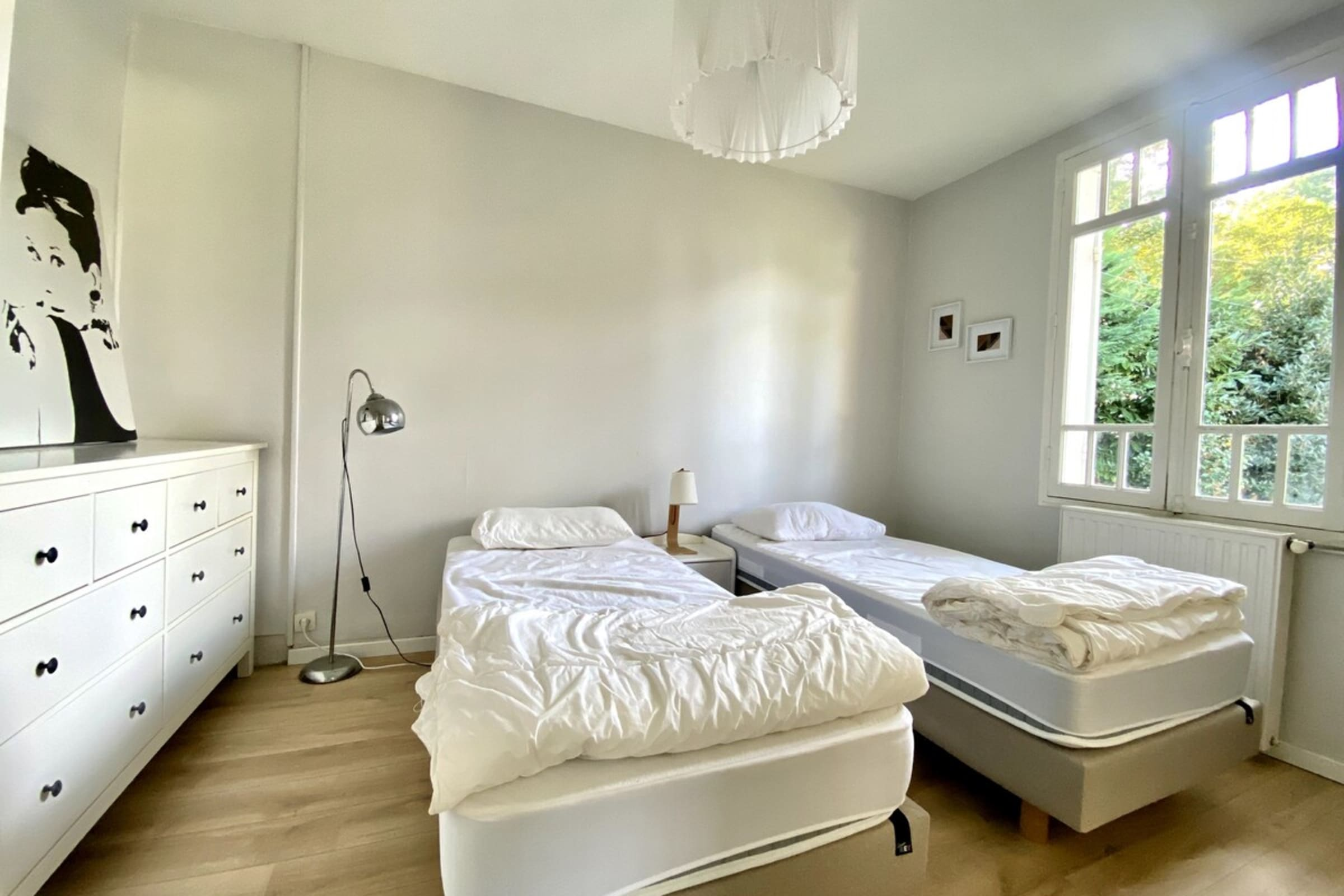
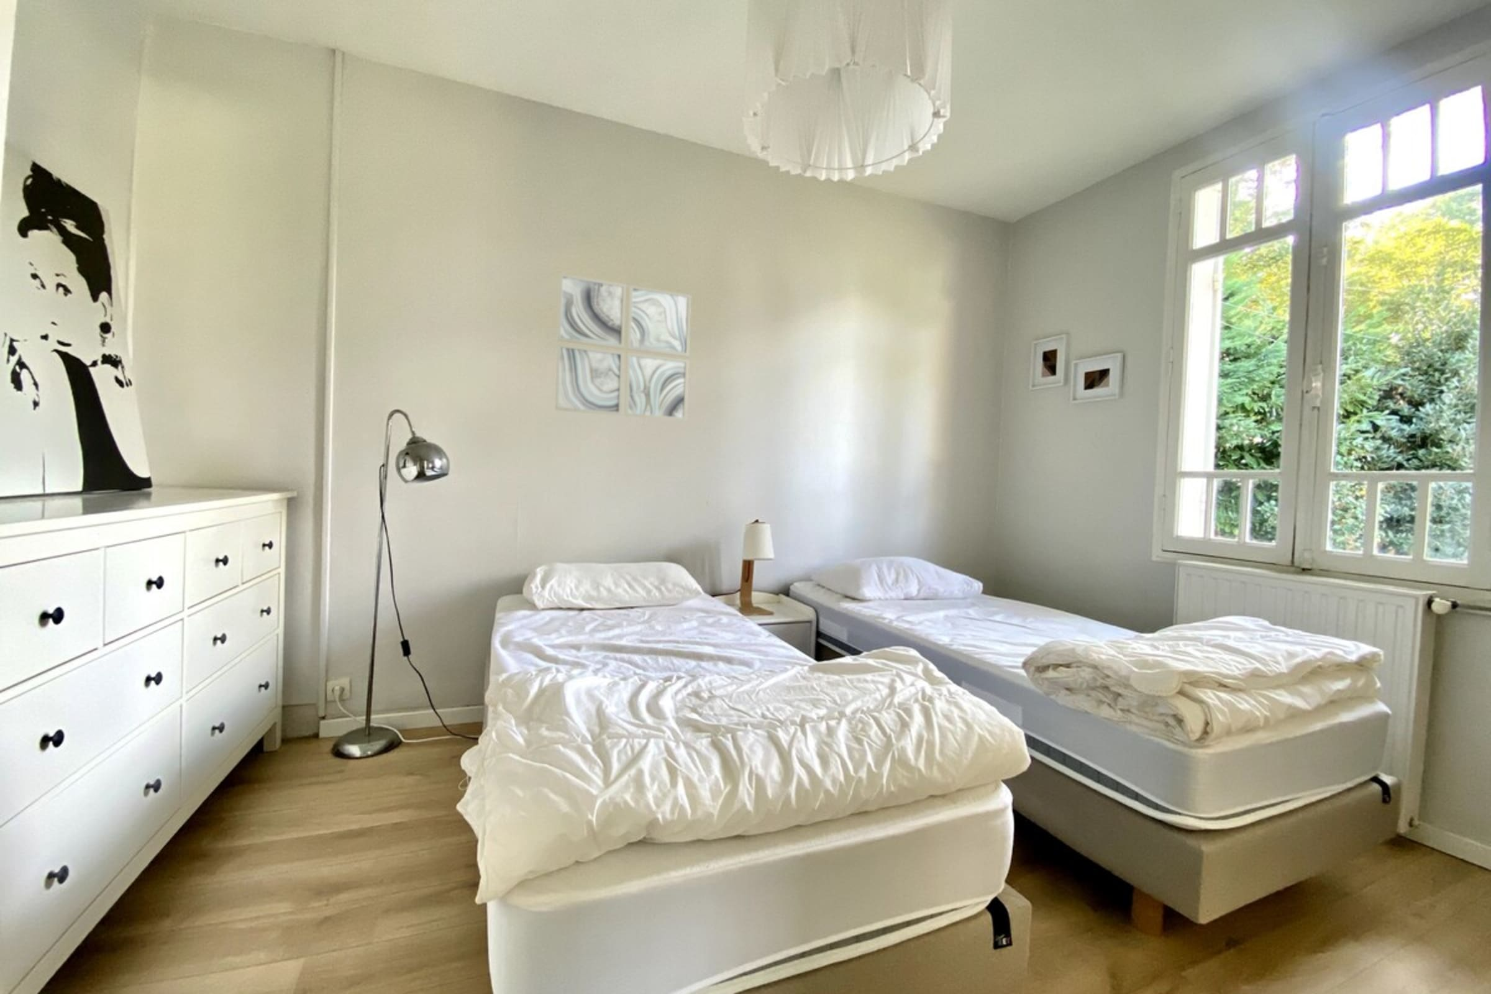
+ wall art (623, 352)
